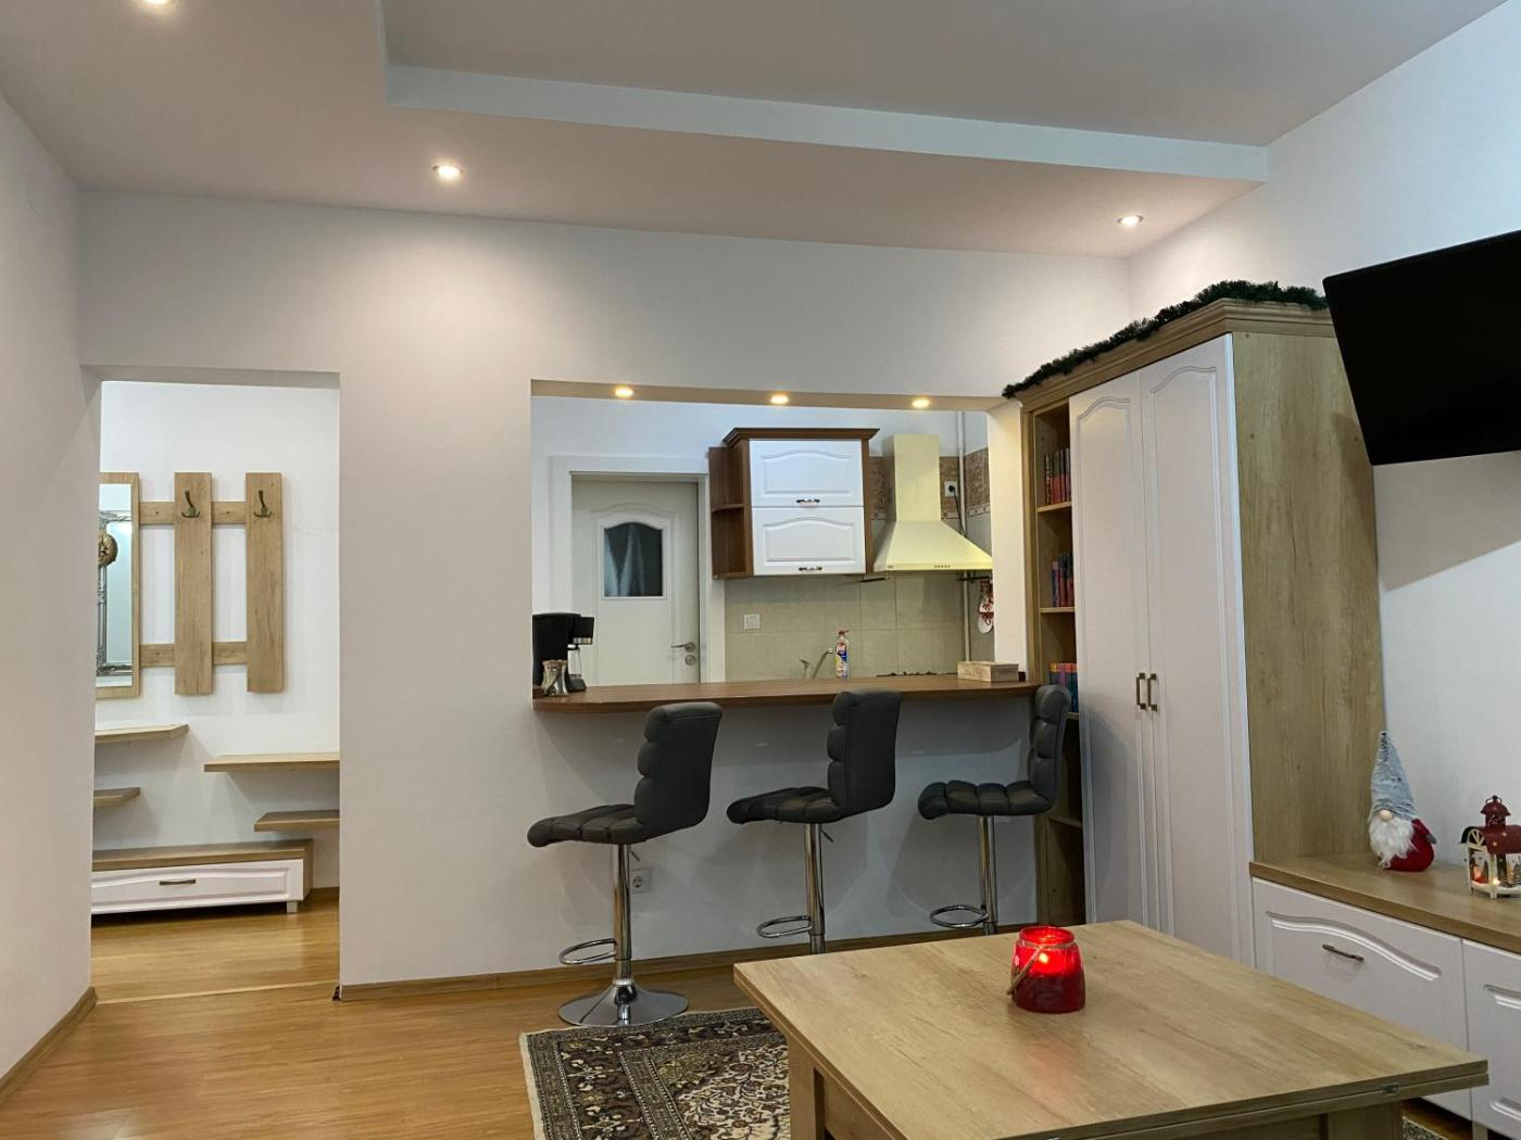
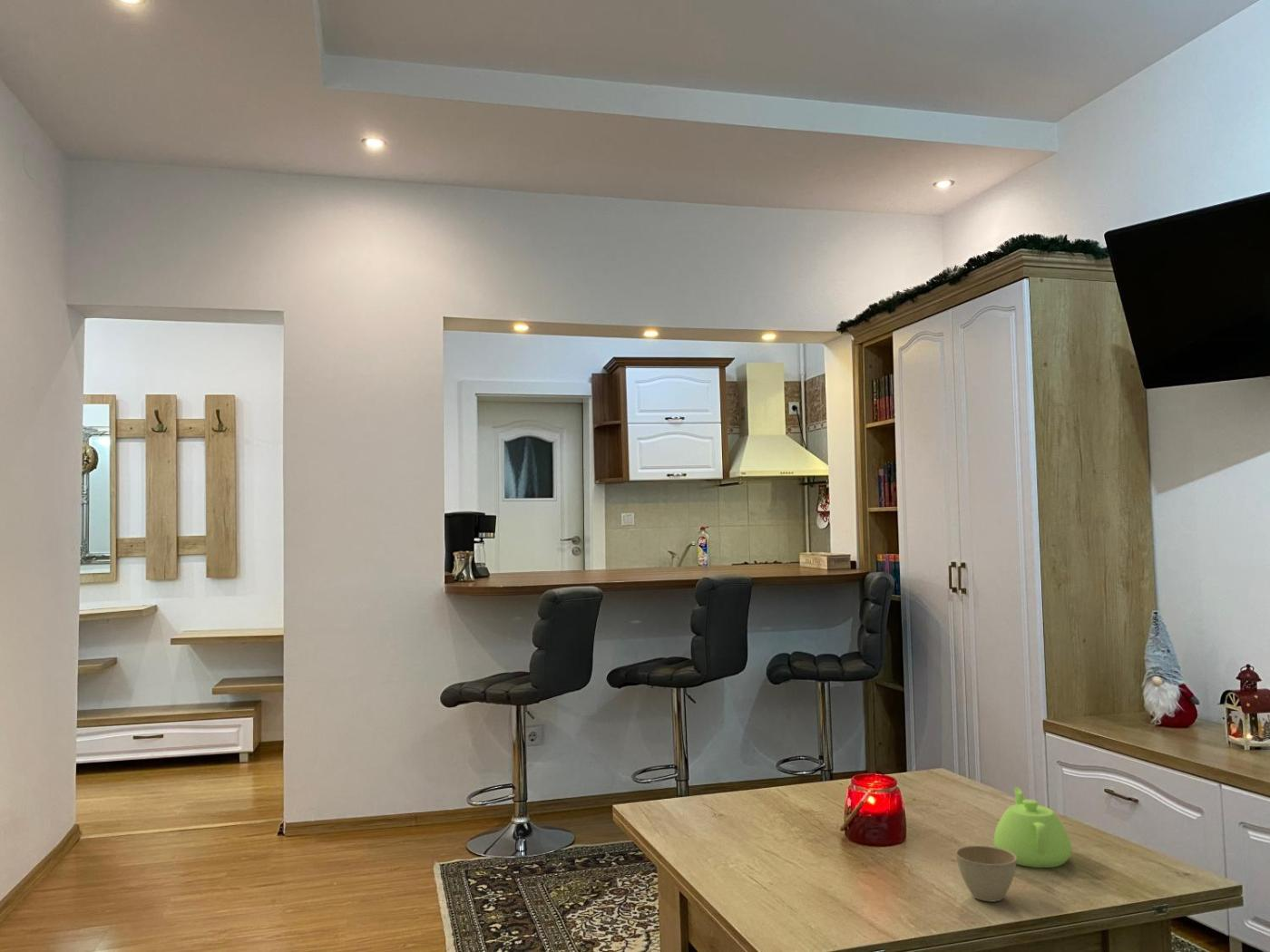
+ flower pot (986, 875)
+ teapot (1031, 828)
